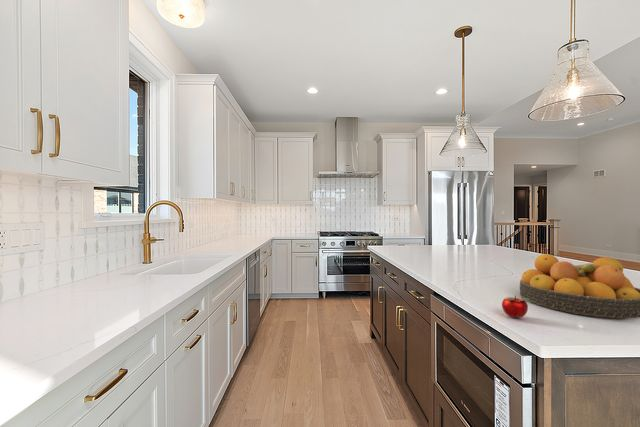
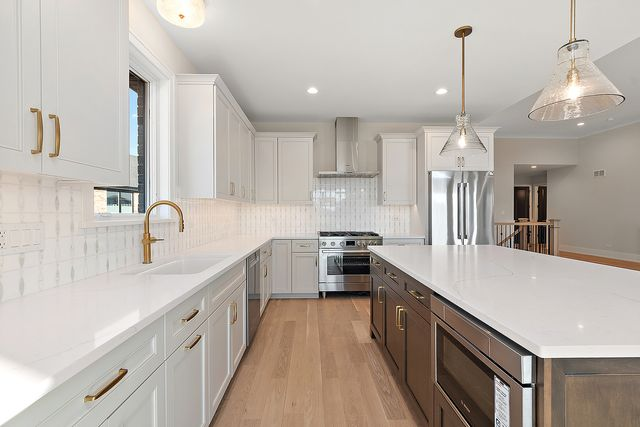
- apple (517, 306)
- fruit bowl (579, 279)
